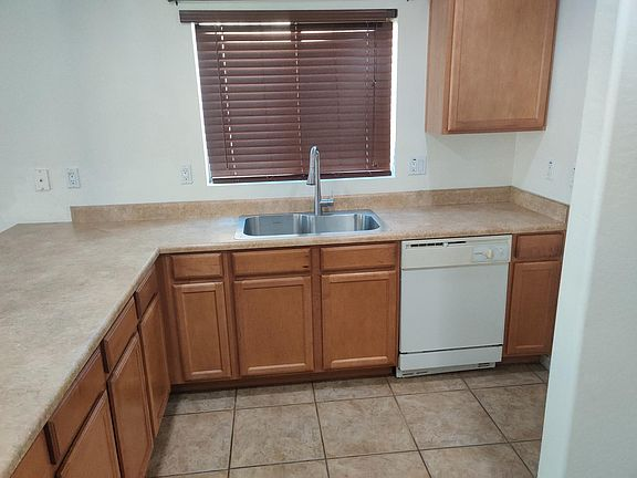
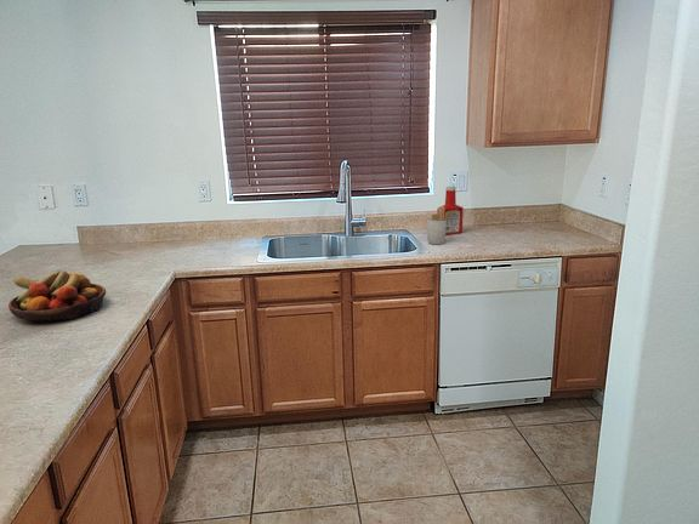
+ utensil holder (441, 224)
+ fruit bowl (56, 292)
+ soap bottle (450, 210)
